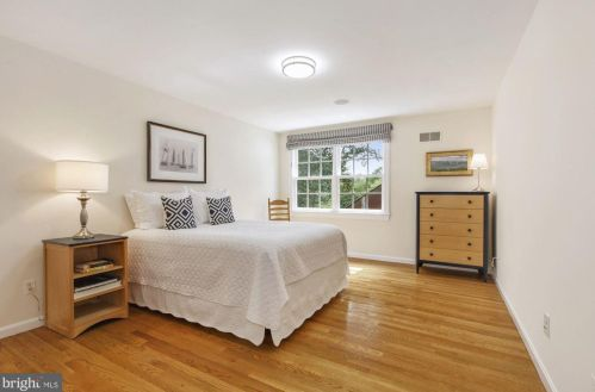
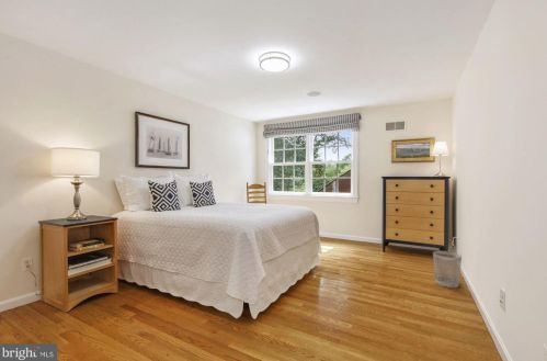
+ wastebasket (446, 269)
